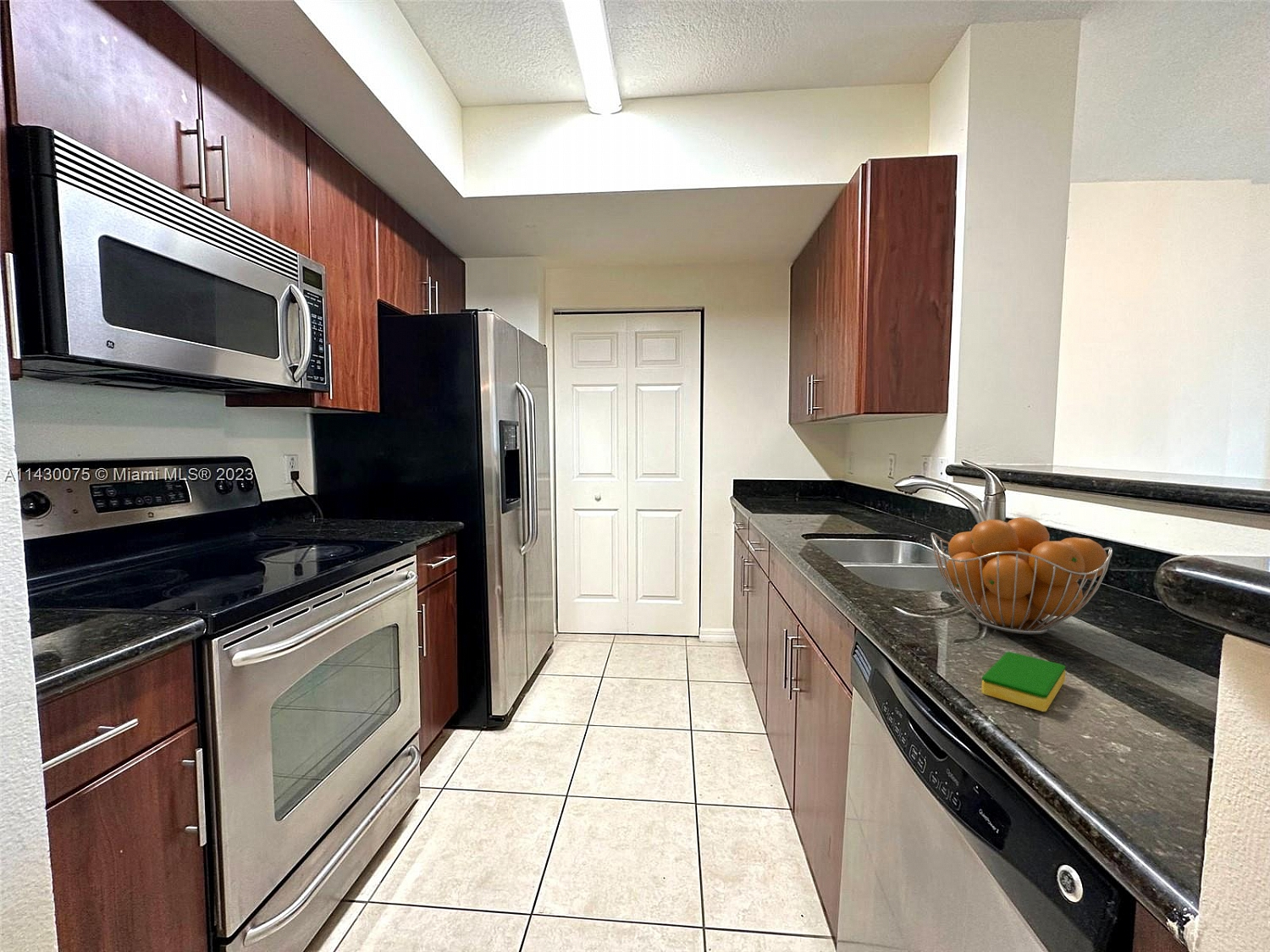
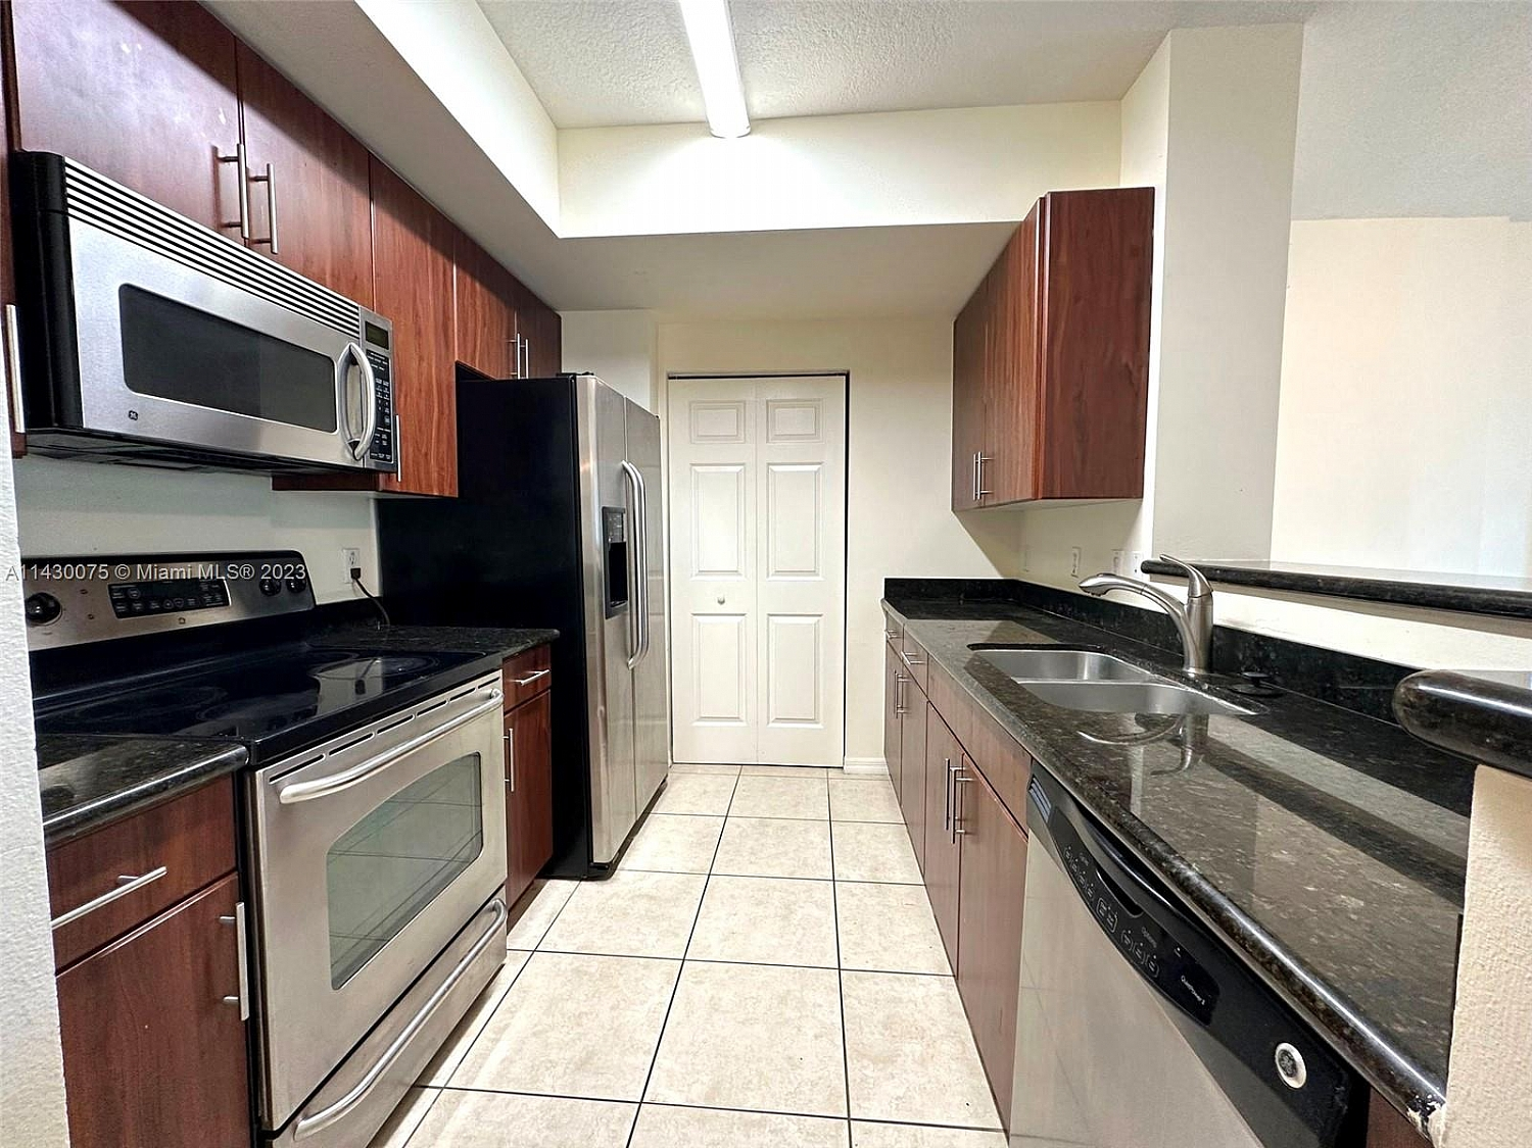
- fruit basket (1013, 571)
- dish sponge (1024, 679)
